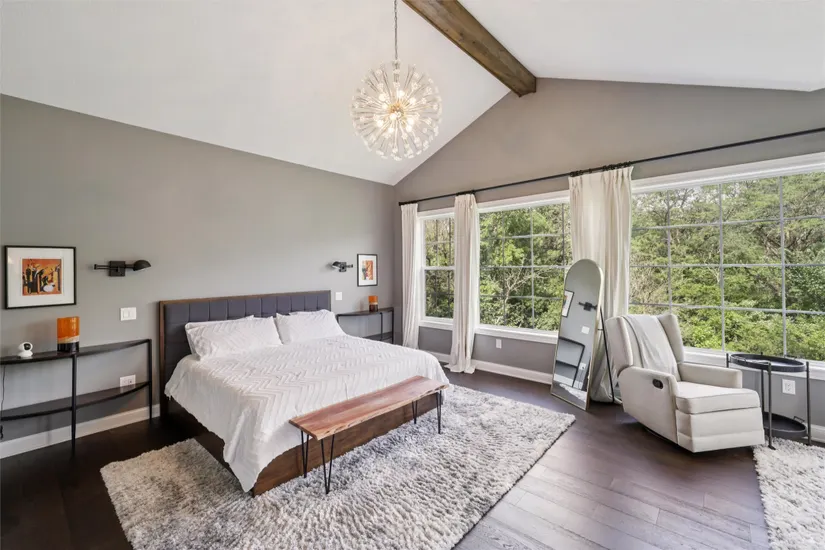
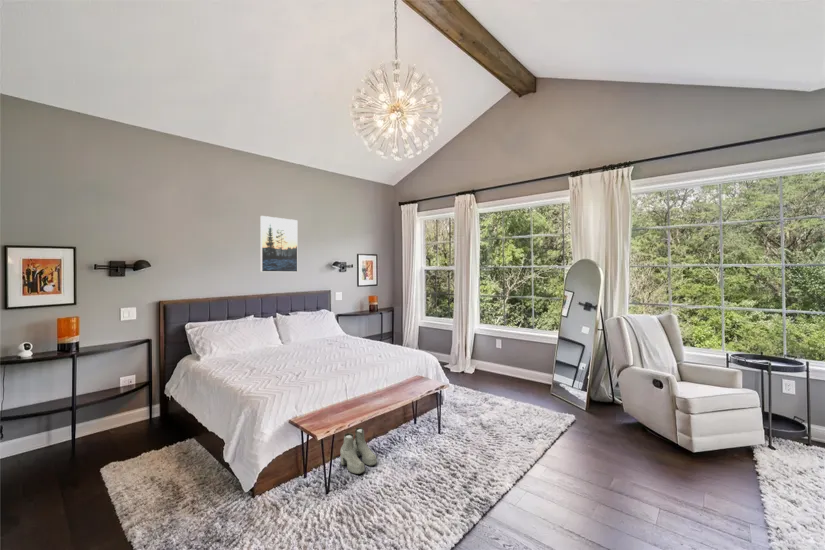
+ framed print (279, 245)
+ boots (358, 448)
